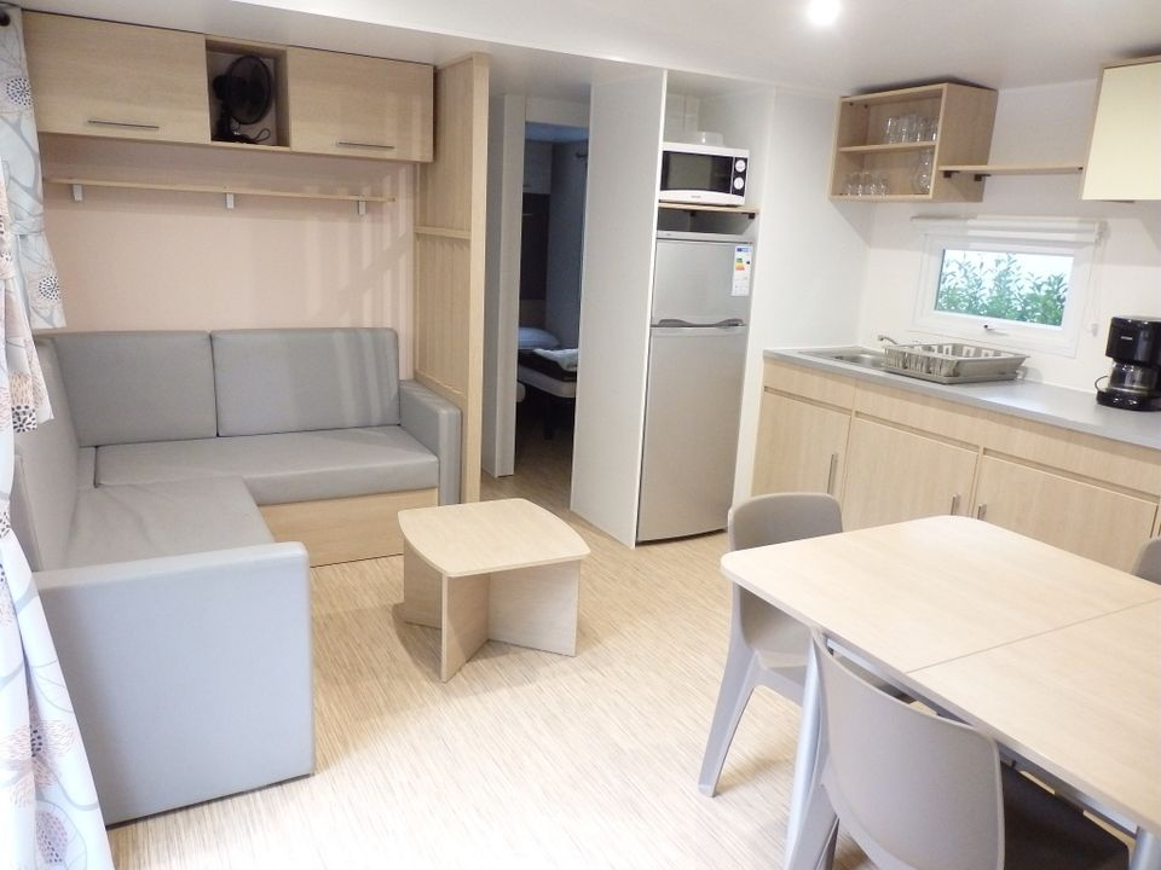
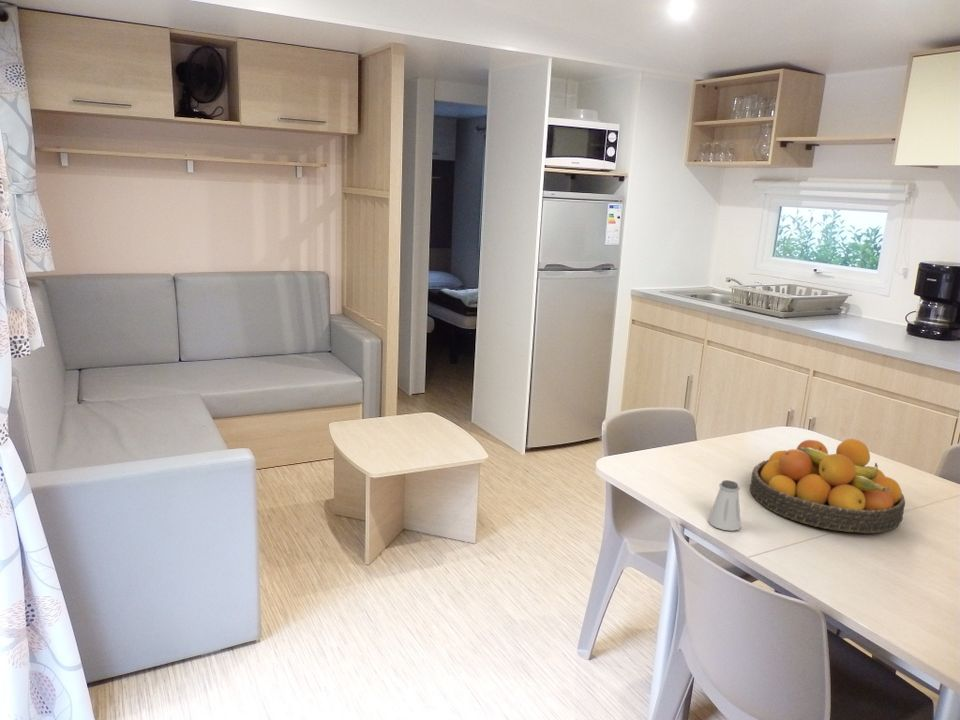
+ saltshaker (727, 503)
+ fruit bowl (827, 474)
